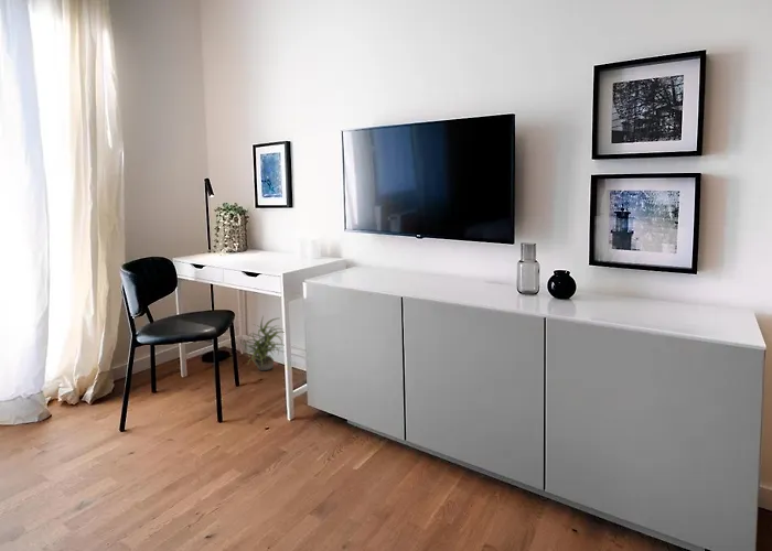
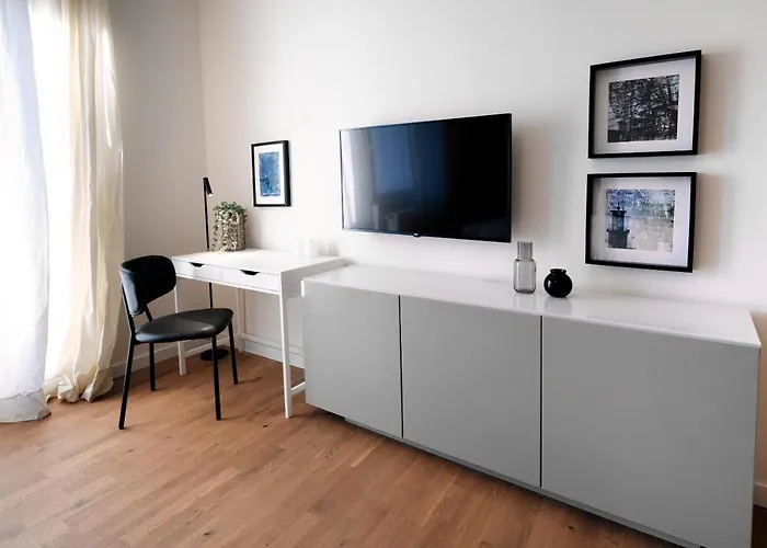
- potted plant (267, 344)
